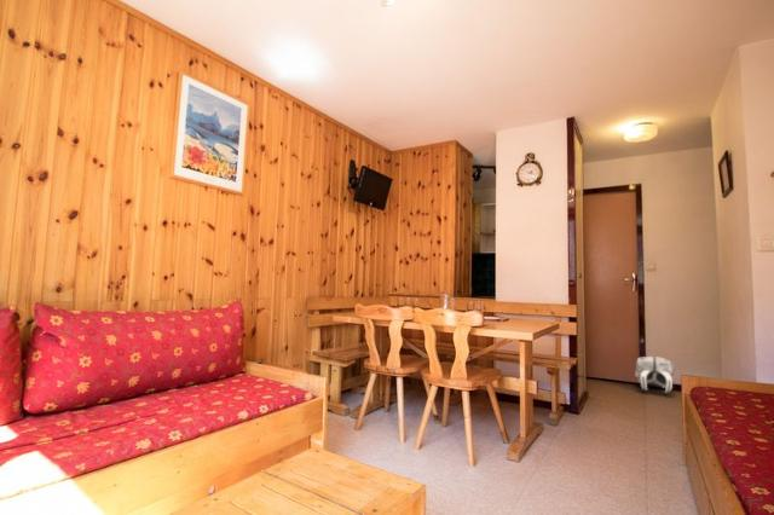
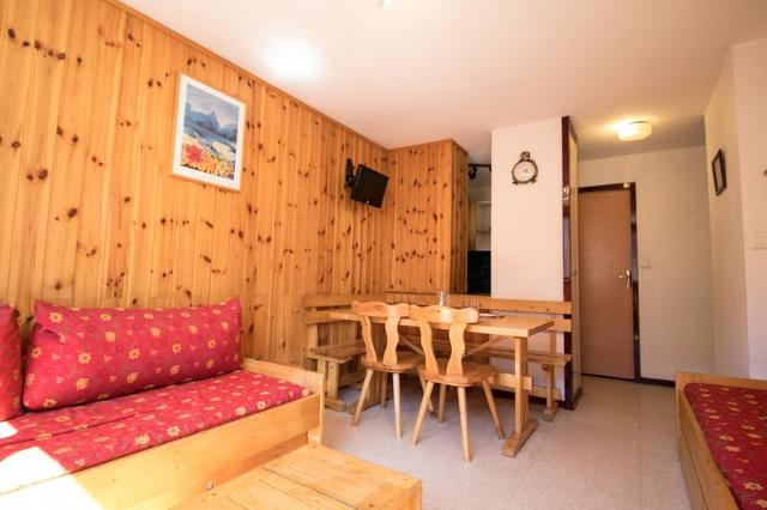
- backpack (653, 374)
